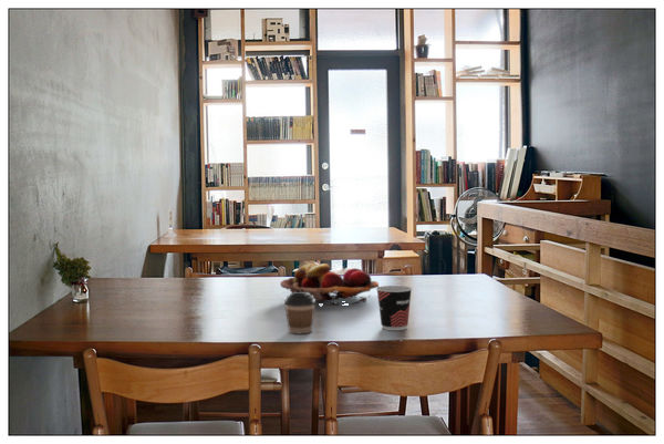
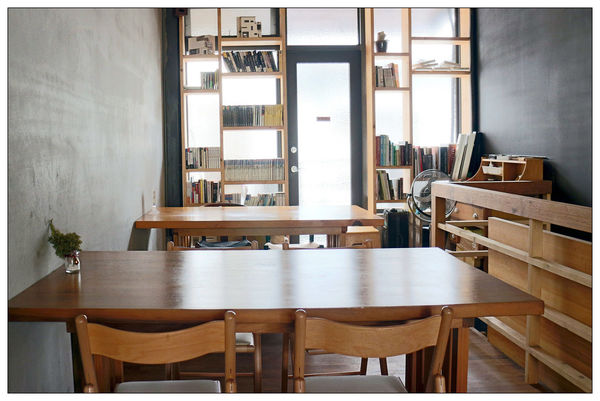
- coffee cup (300, 311)
- cup (394, 308)
- fruit basket (328, 281)
